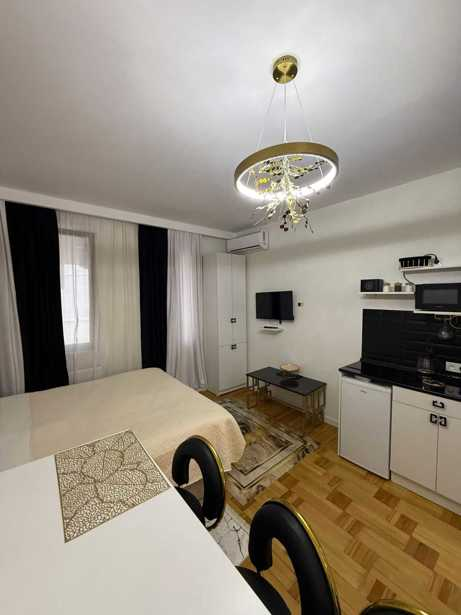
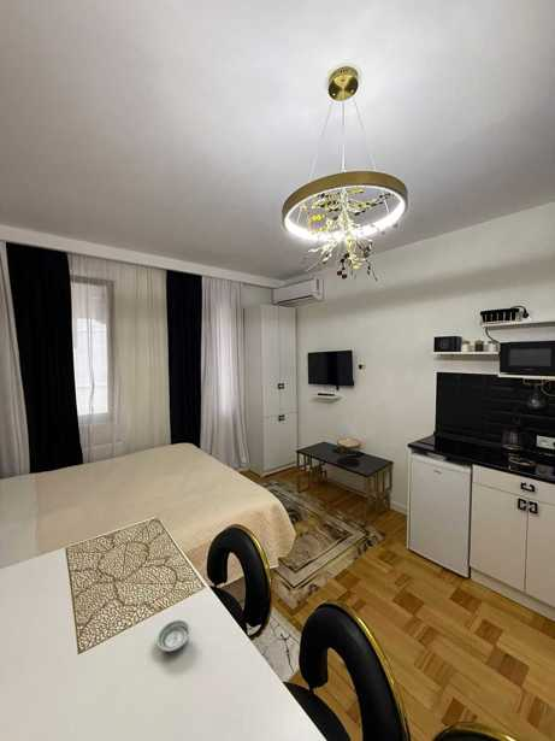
+ saucer (173, 637)
